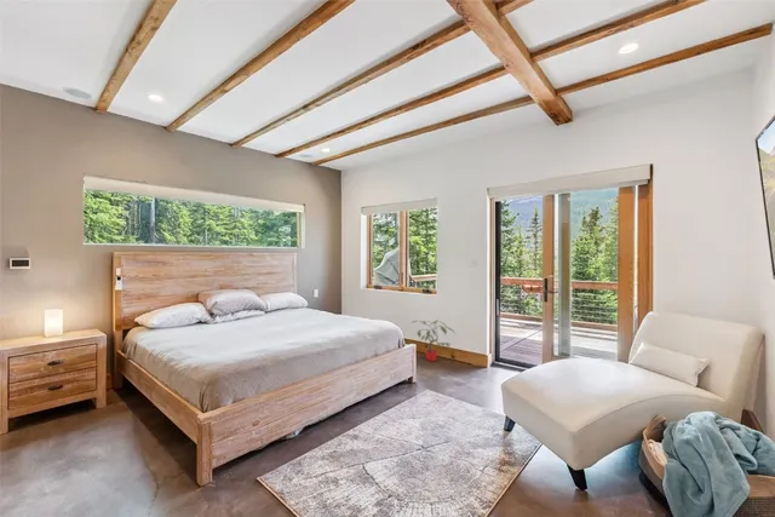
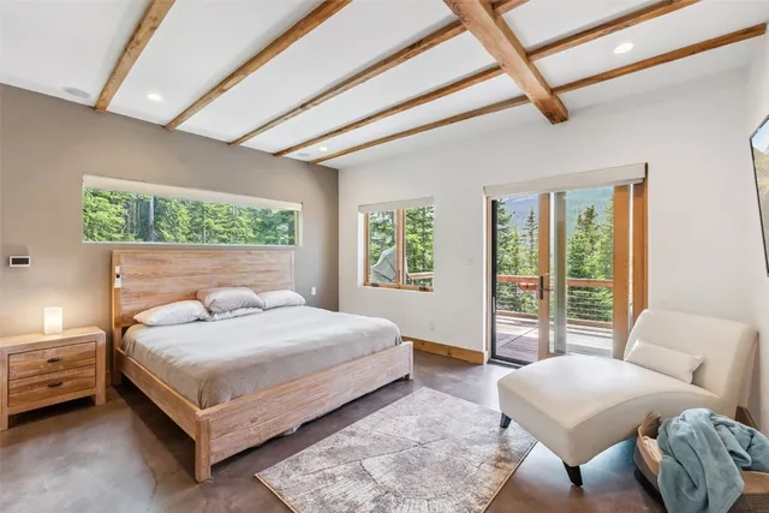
- potted plant (431, 340)
